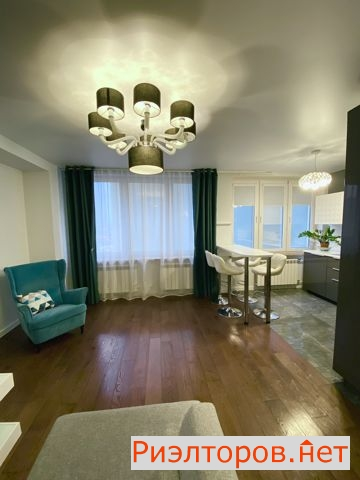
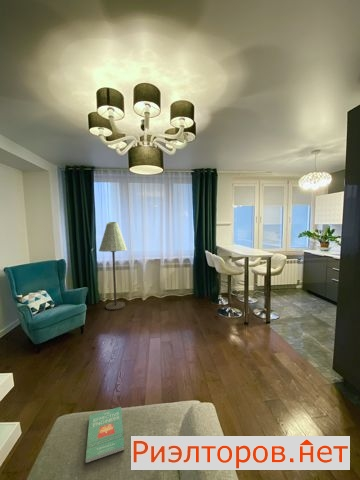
+ book (105, 431)
+ floor lamp (113, 264)
